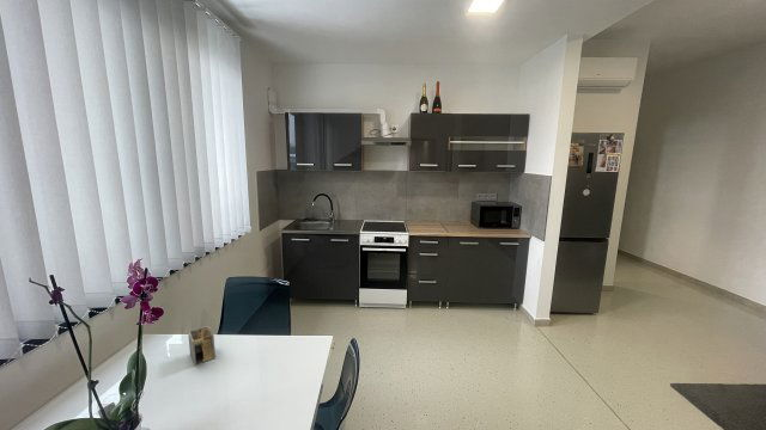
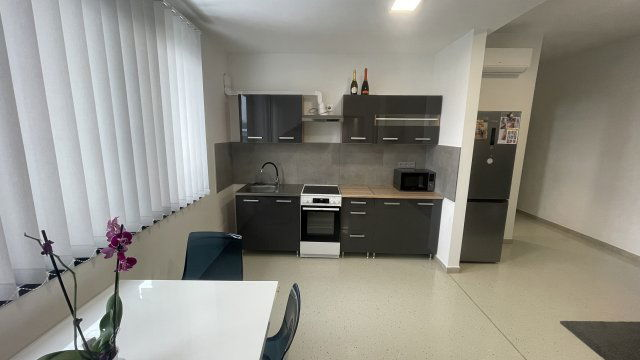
- napkin holder (201, 340)
